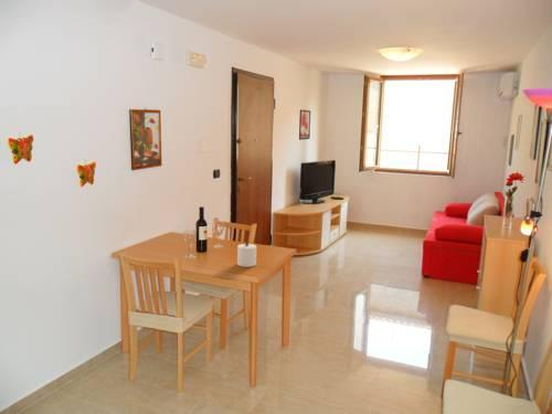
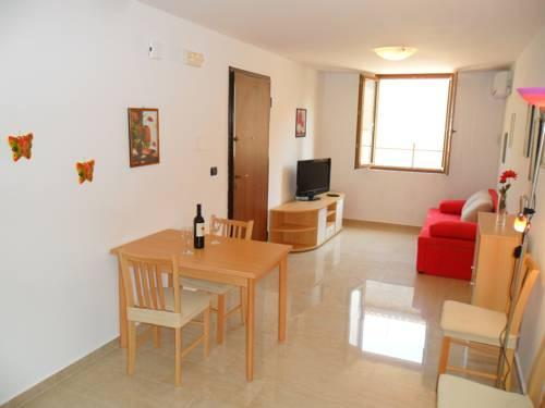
- candle (246, 253)
